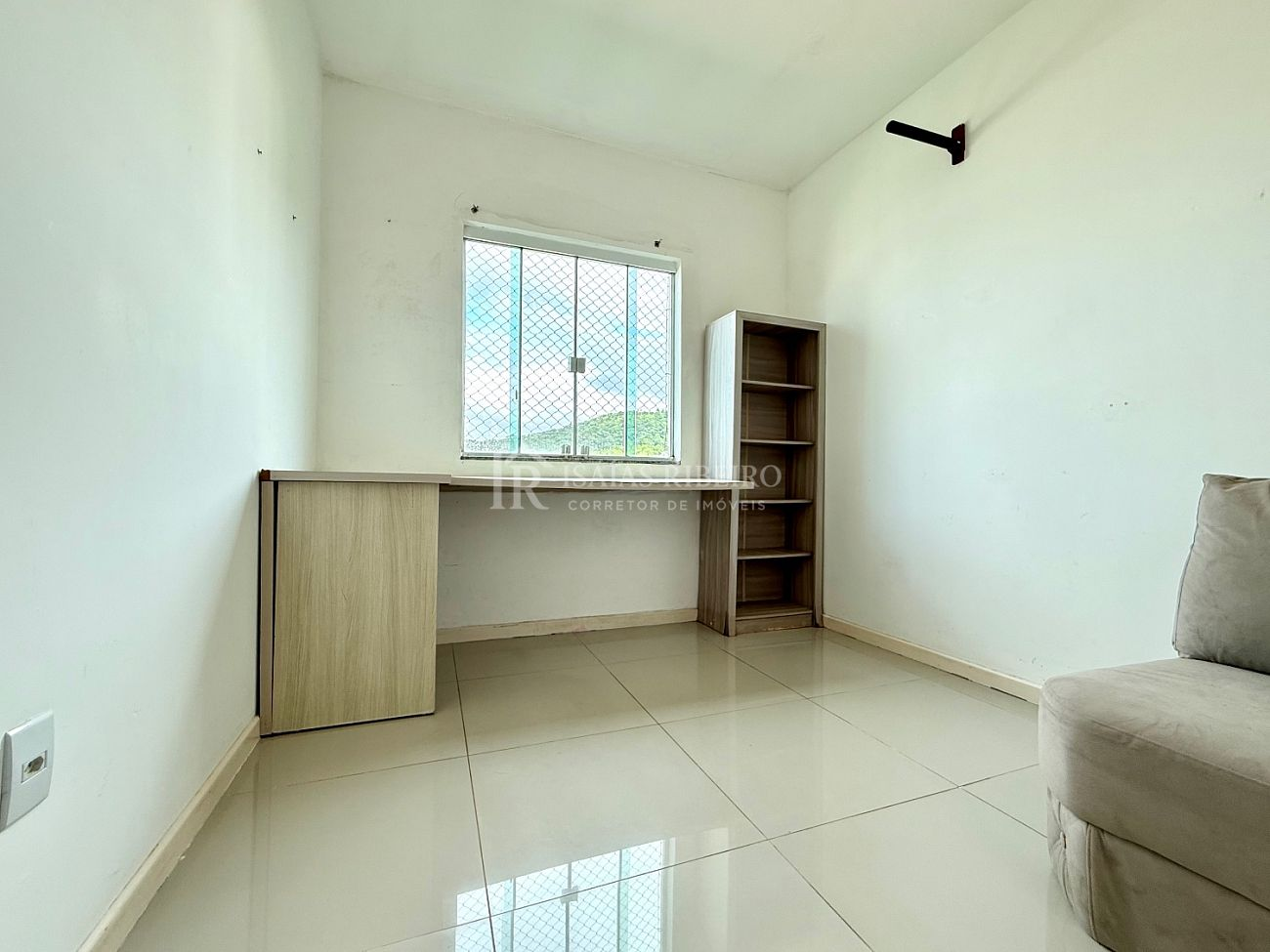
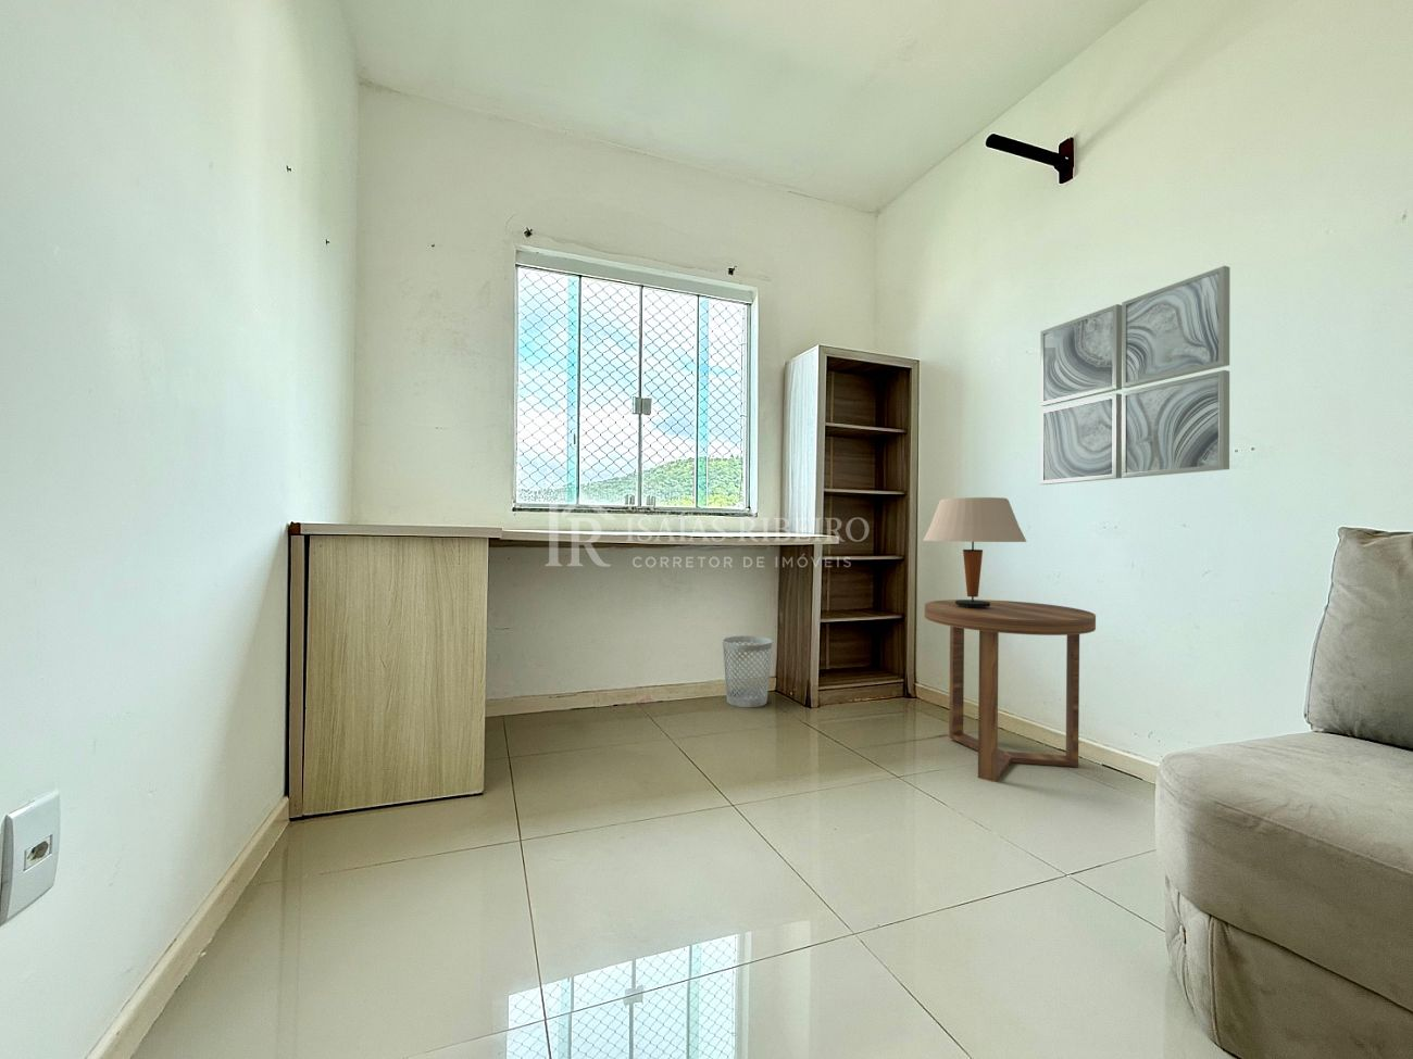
+ table lamp (972, 552)
+ wastebasket (747, 670)
+ side table (997, 683)
+ wall art (1120, 389)
